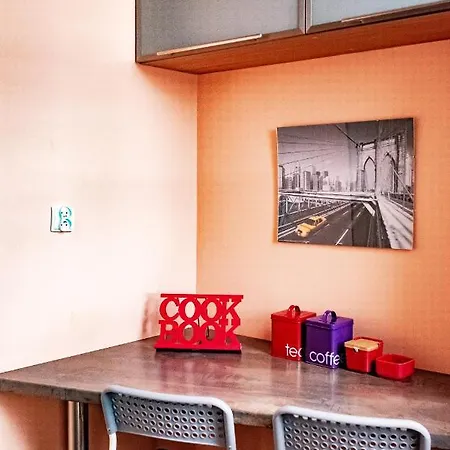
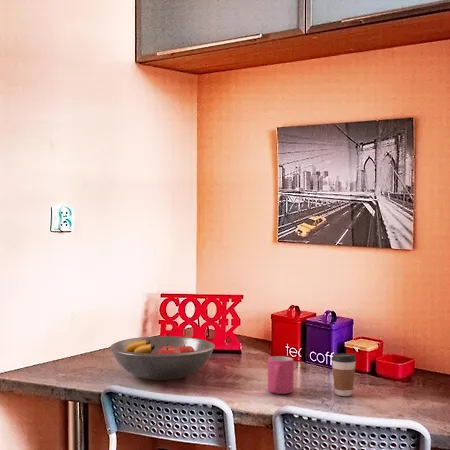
+ mug (279, 376)
+ fruit bowl (162, 356)
+ coffee cup (343, 374)
